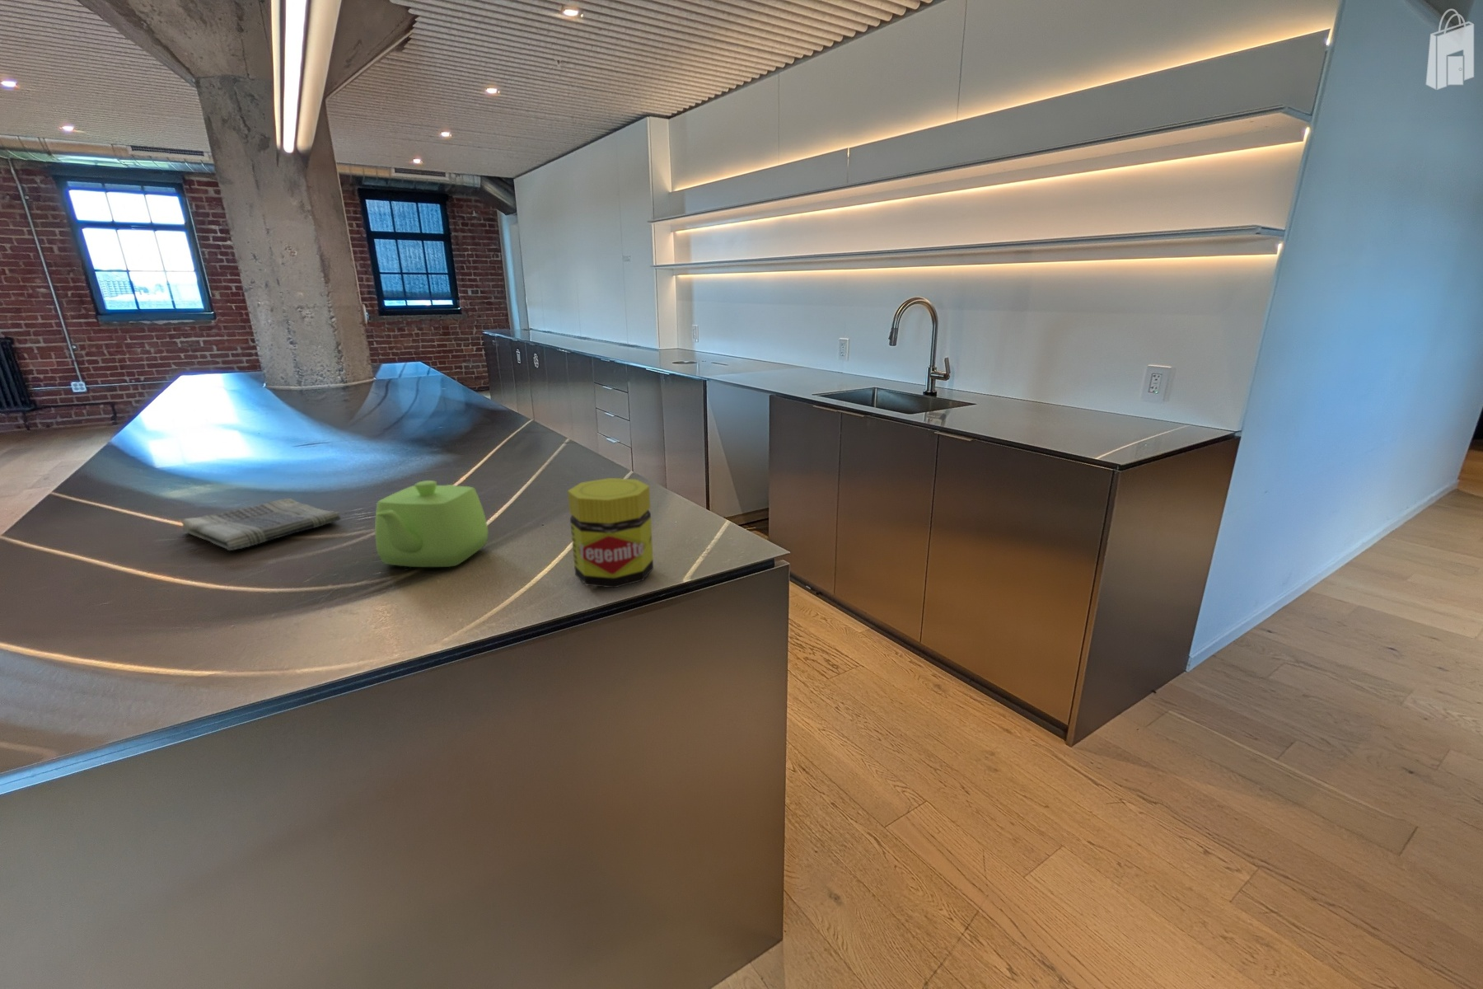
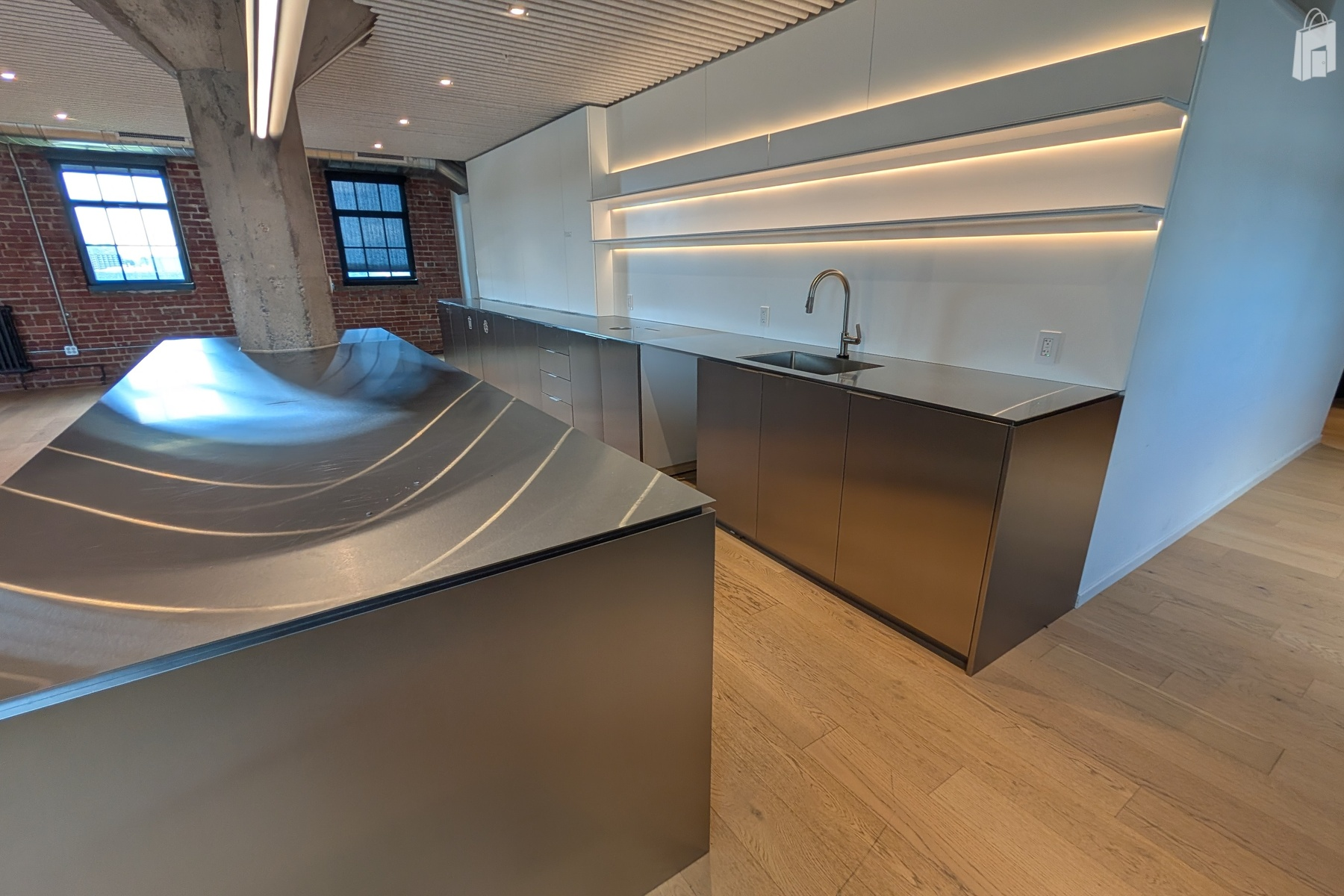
- teapot (425, 523)
- jar (611, 532)
- dish towel (262, 519)
